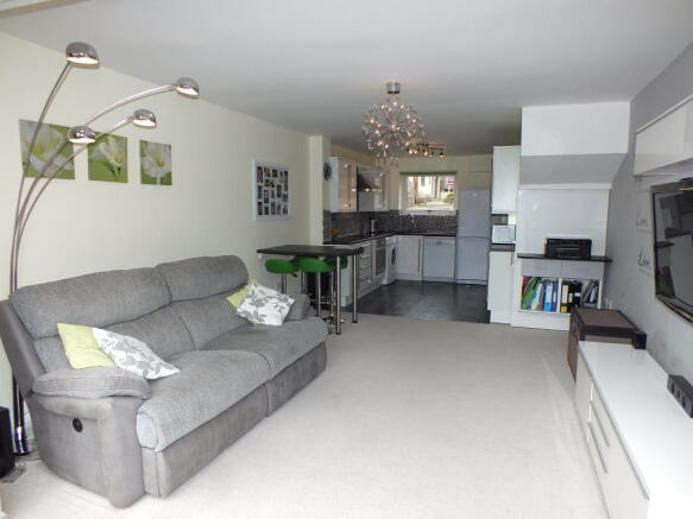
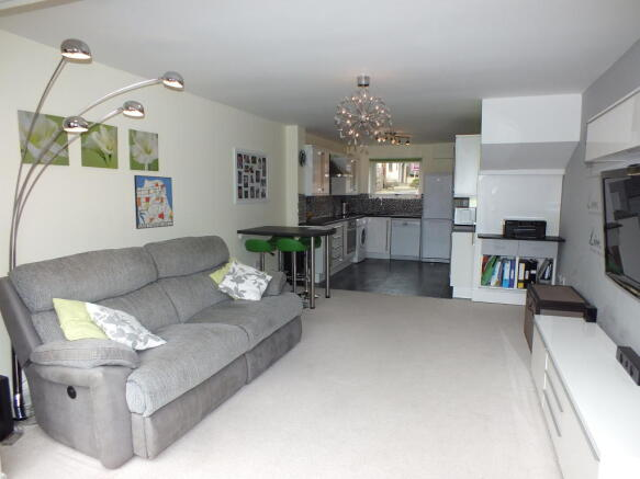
+ wall art (155, 202)
